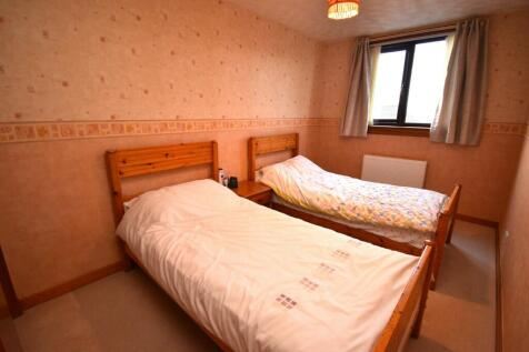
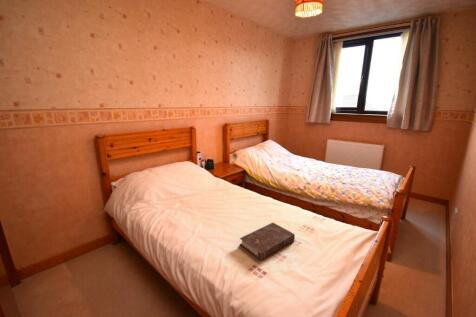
+ book (267, 239)
